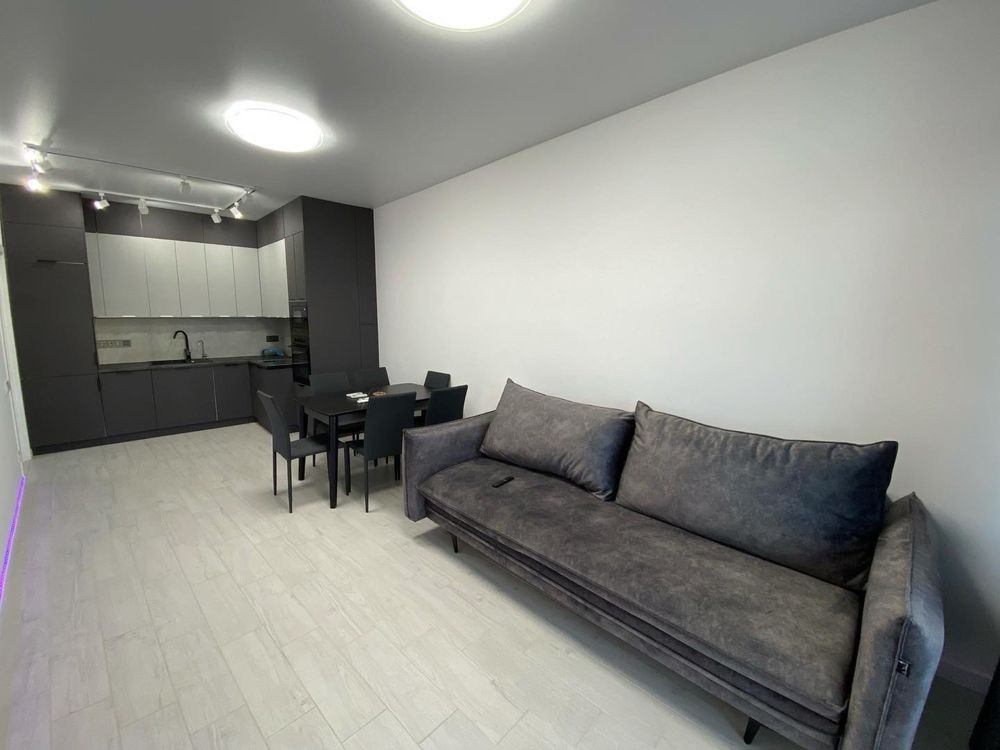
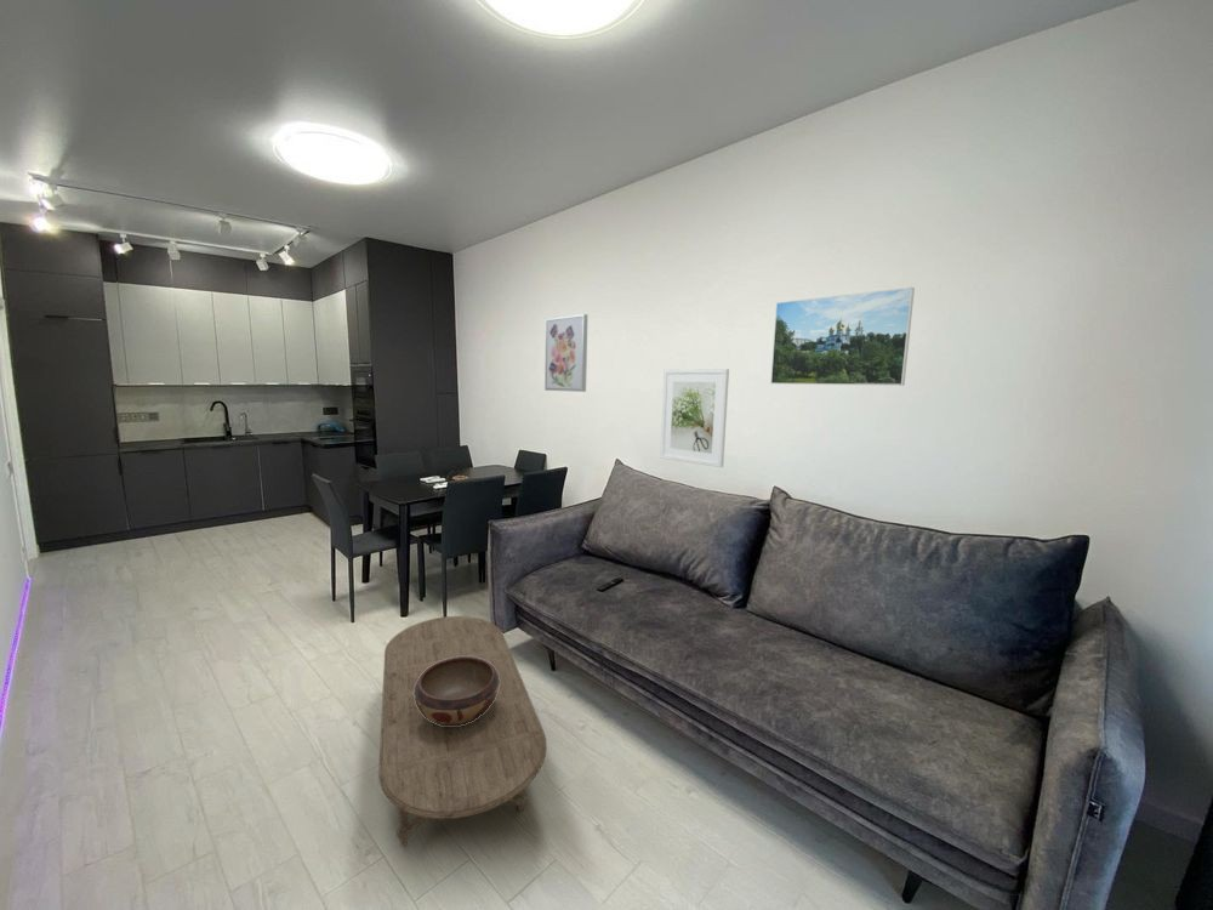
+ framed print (691, 416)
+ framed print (835, 340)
+ decorative bowl (457, 693)
+ coffee table (455, 726)
+ wall art (565, 354)
